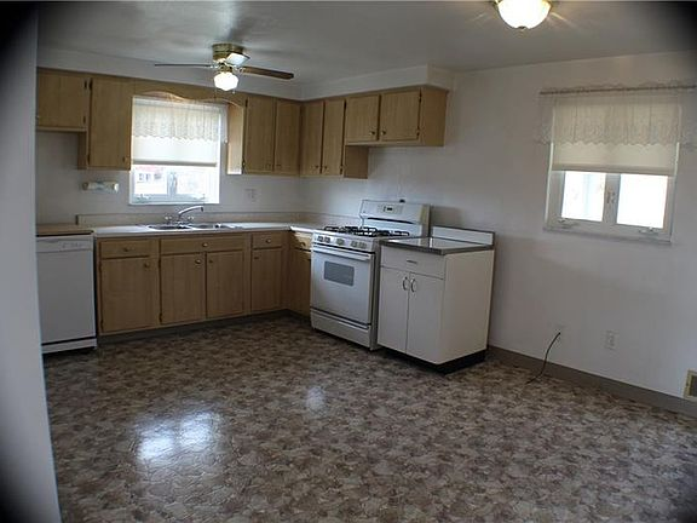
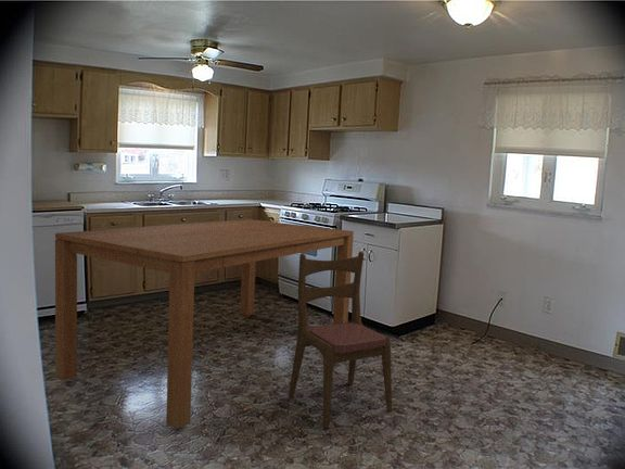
+ dining table (241, 294)
+ dining chair (343, 331)
